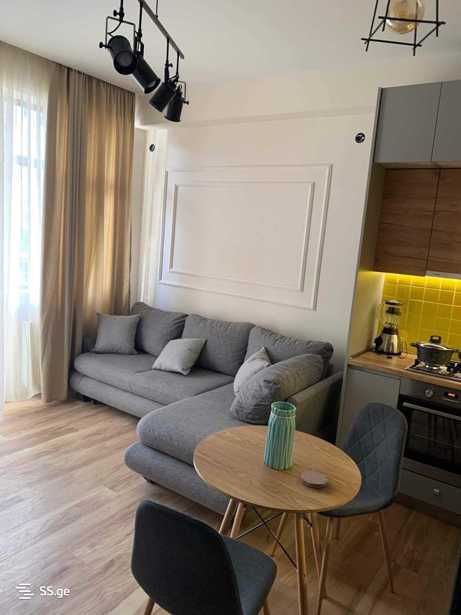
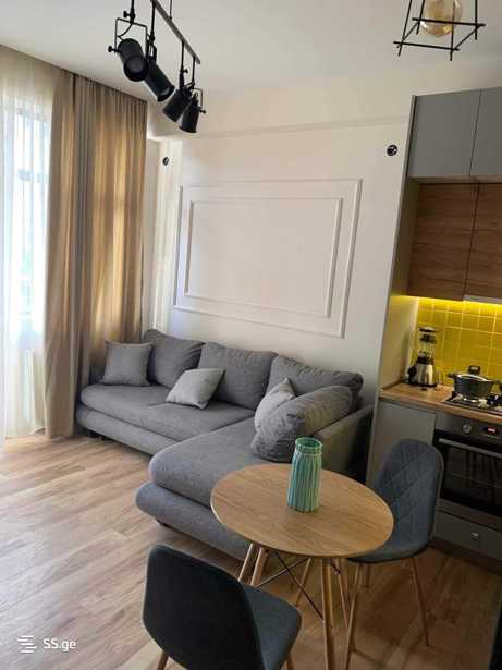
- coaster (313, 479)
